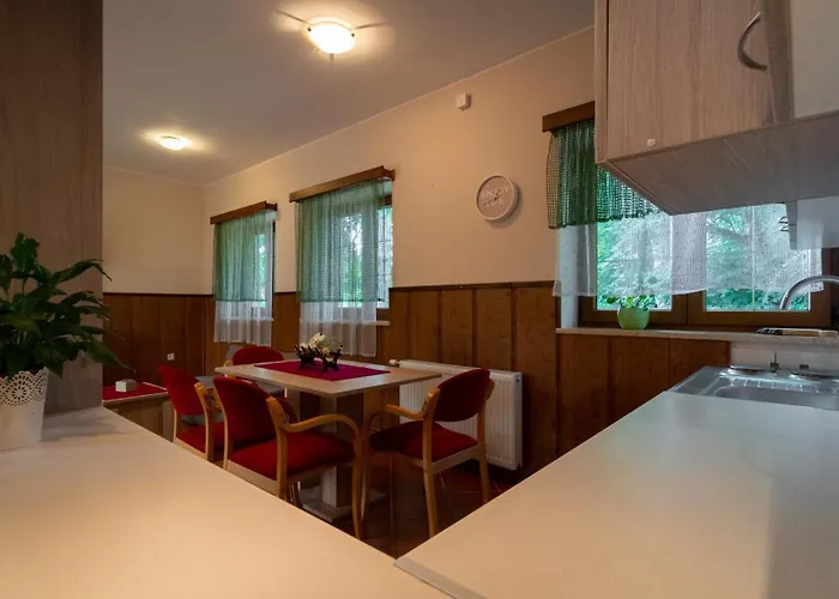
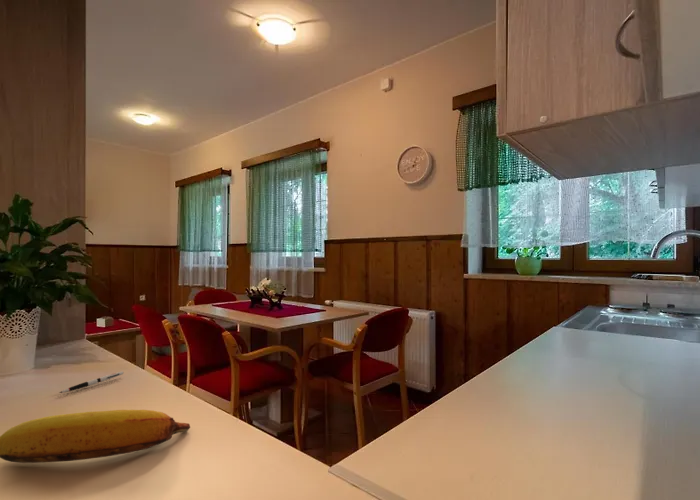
+ pen (93, 381)
+ fruit (100, 423)
